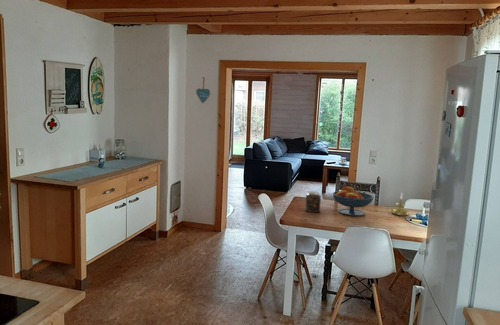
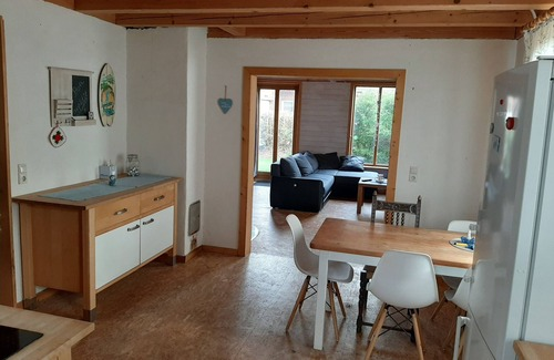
- candle holder (400, 202)
- fruit bowl (352, 200)
- jar (313, 201)
